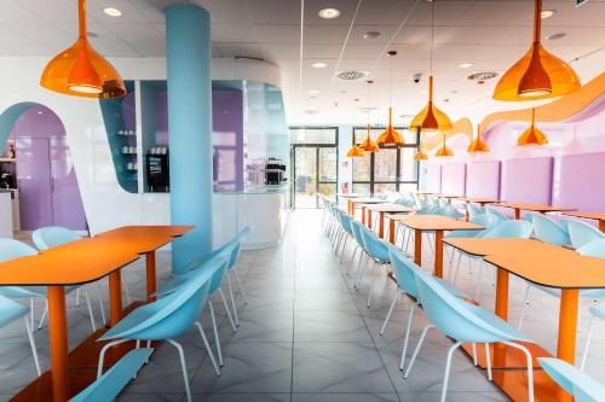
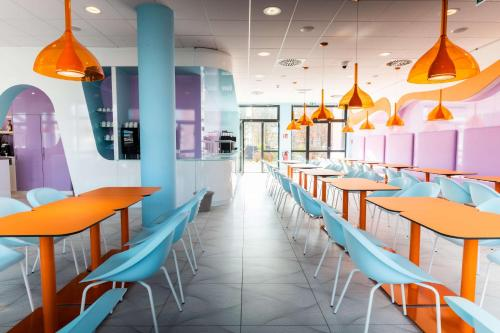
+ trash can (204, 200)
